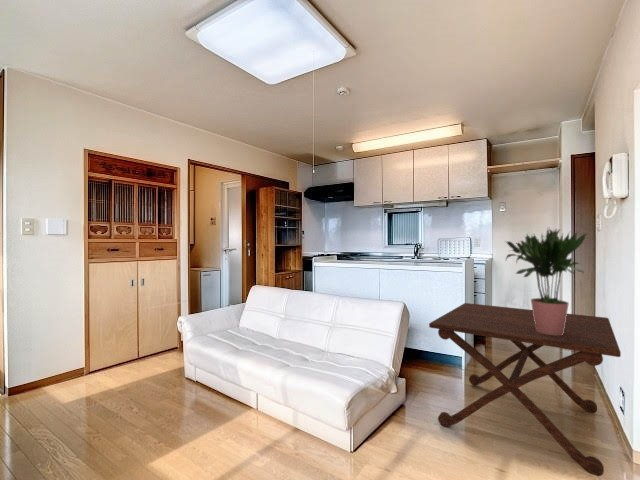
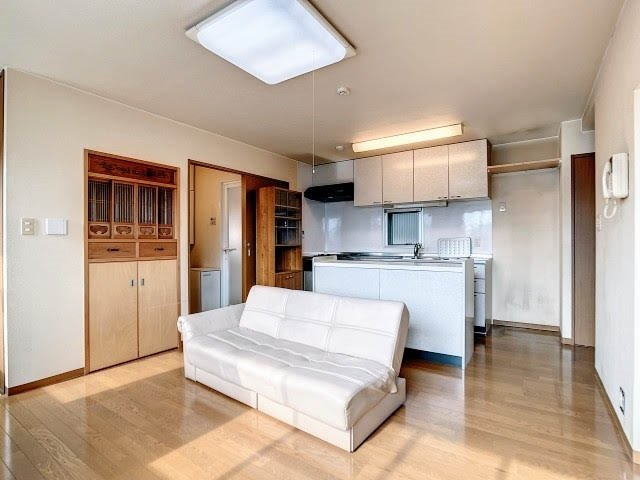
- side table (521, 369)
- potted plant (537, 278)
